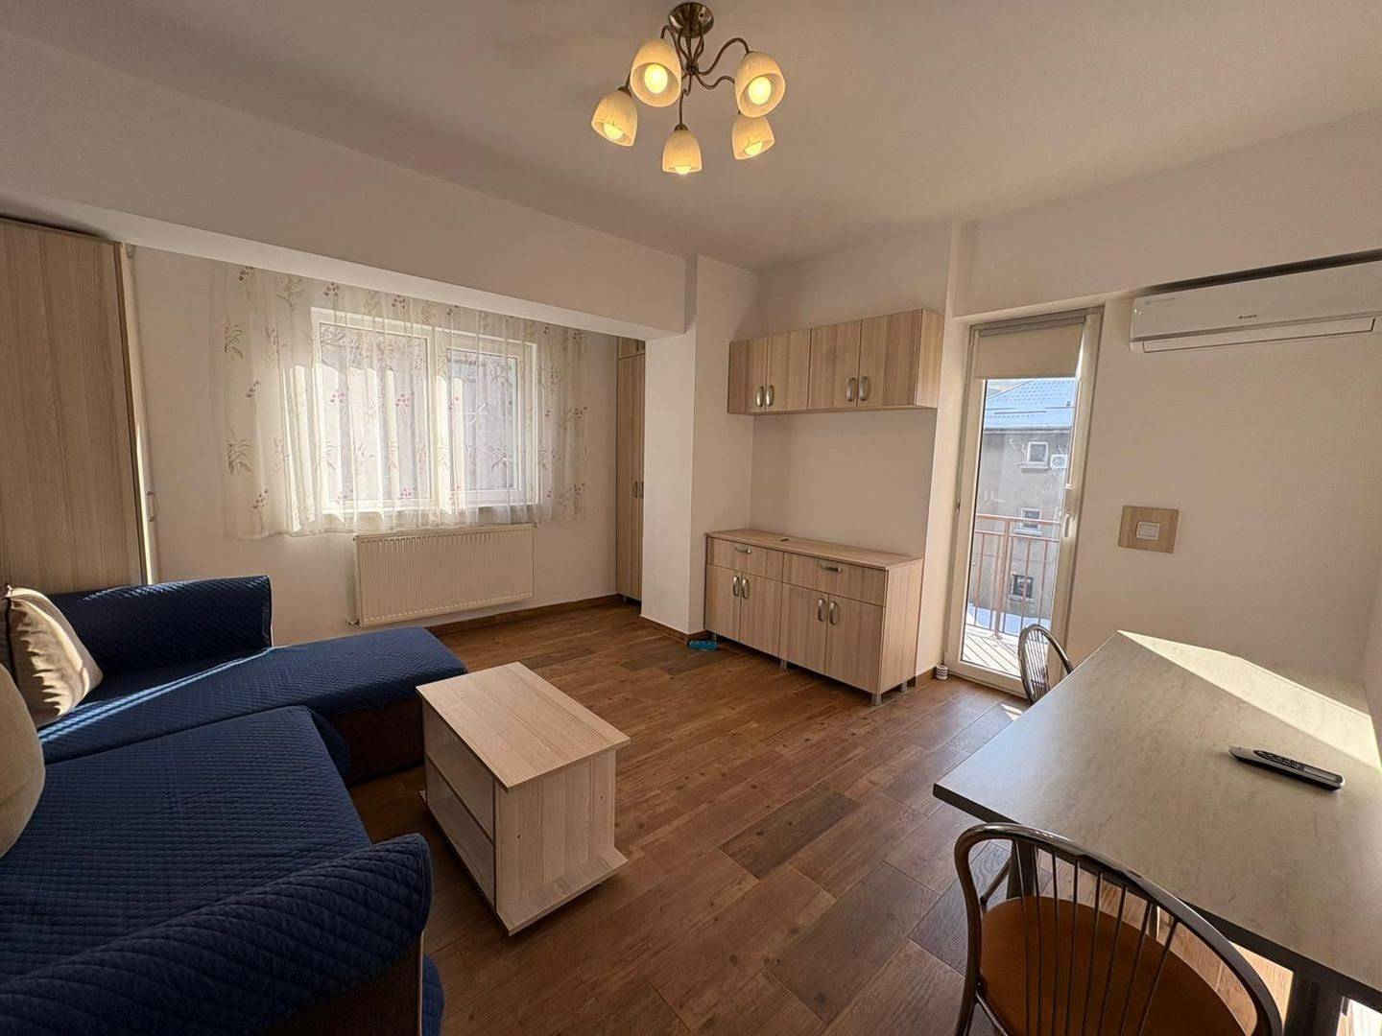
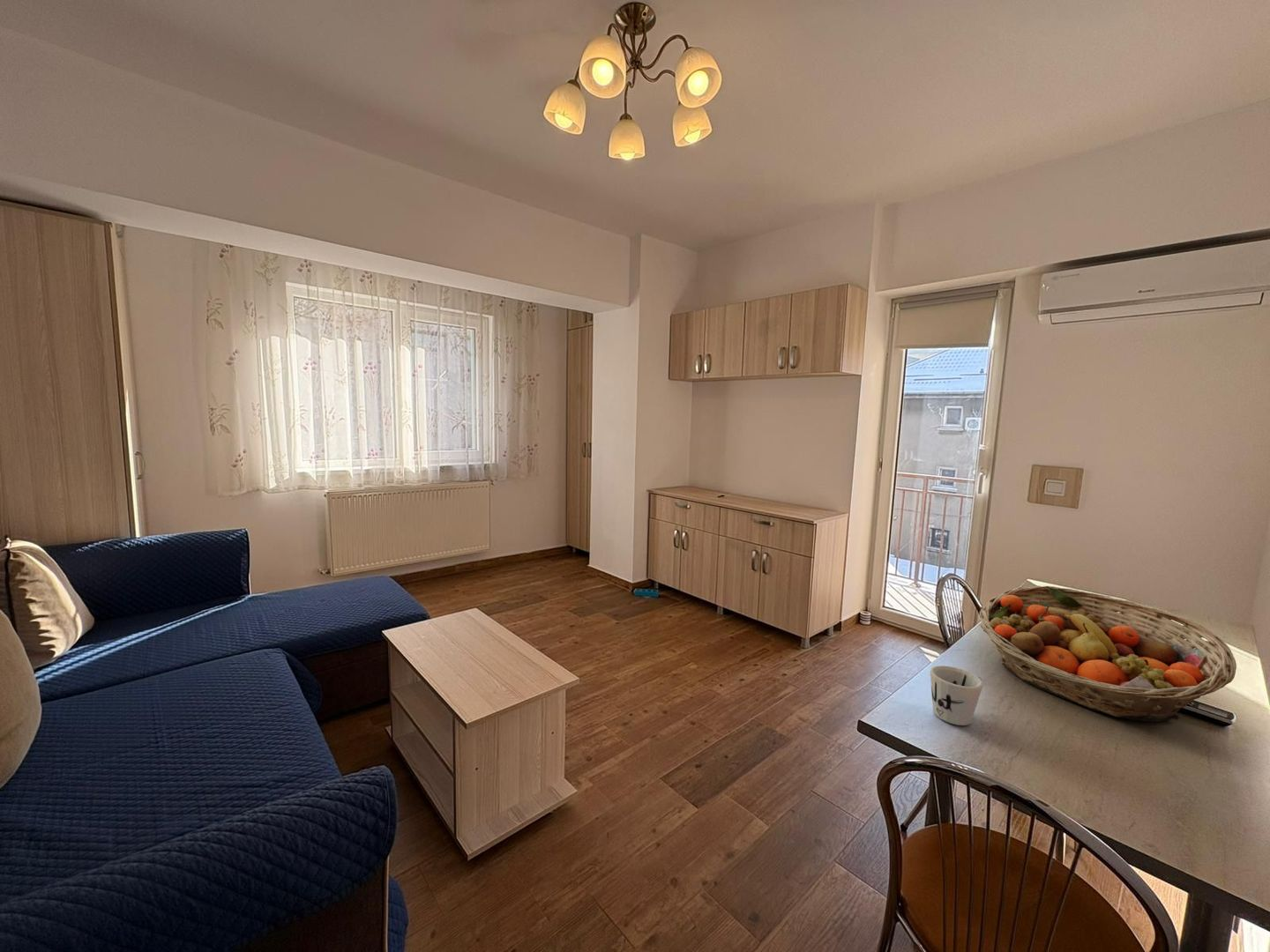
+ mug (960, 694)
+ fruit basket (1088, 646)
